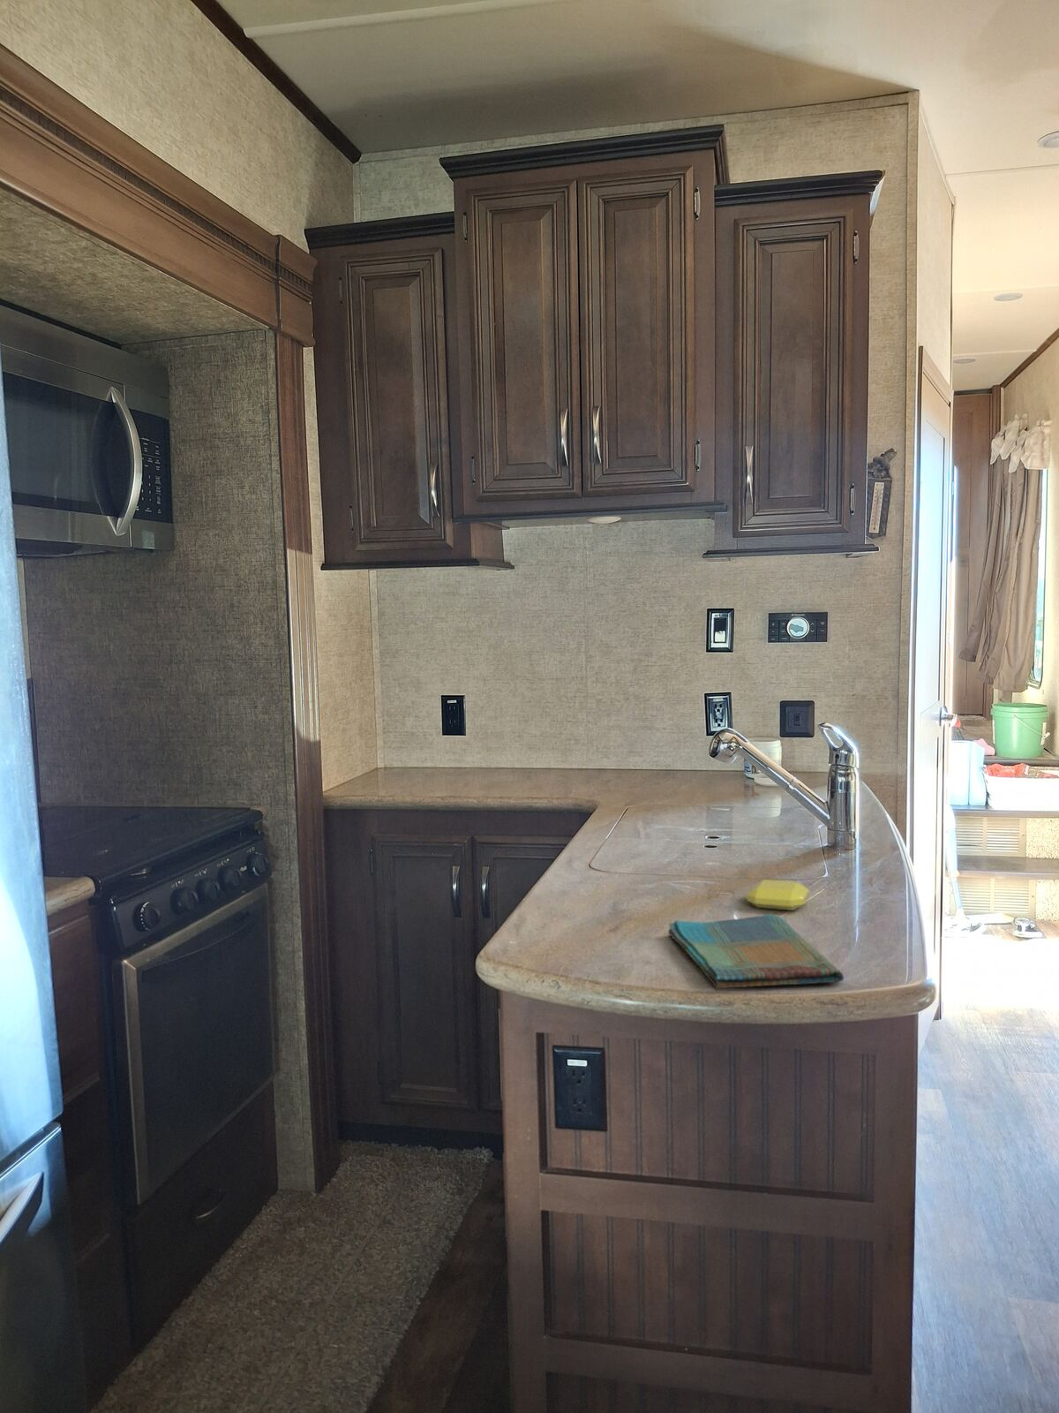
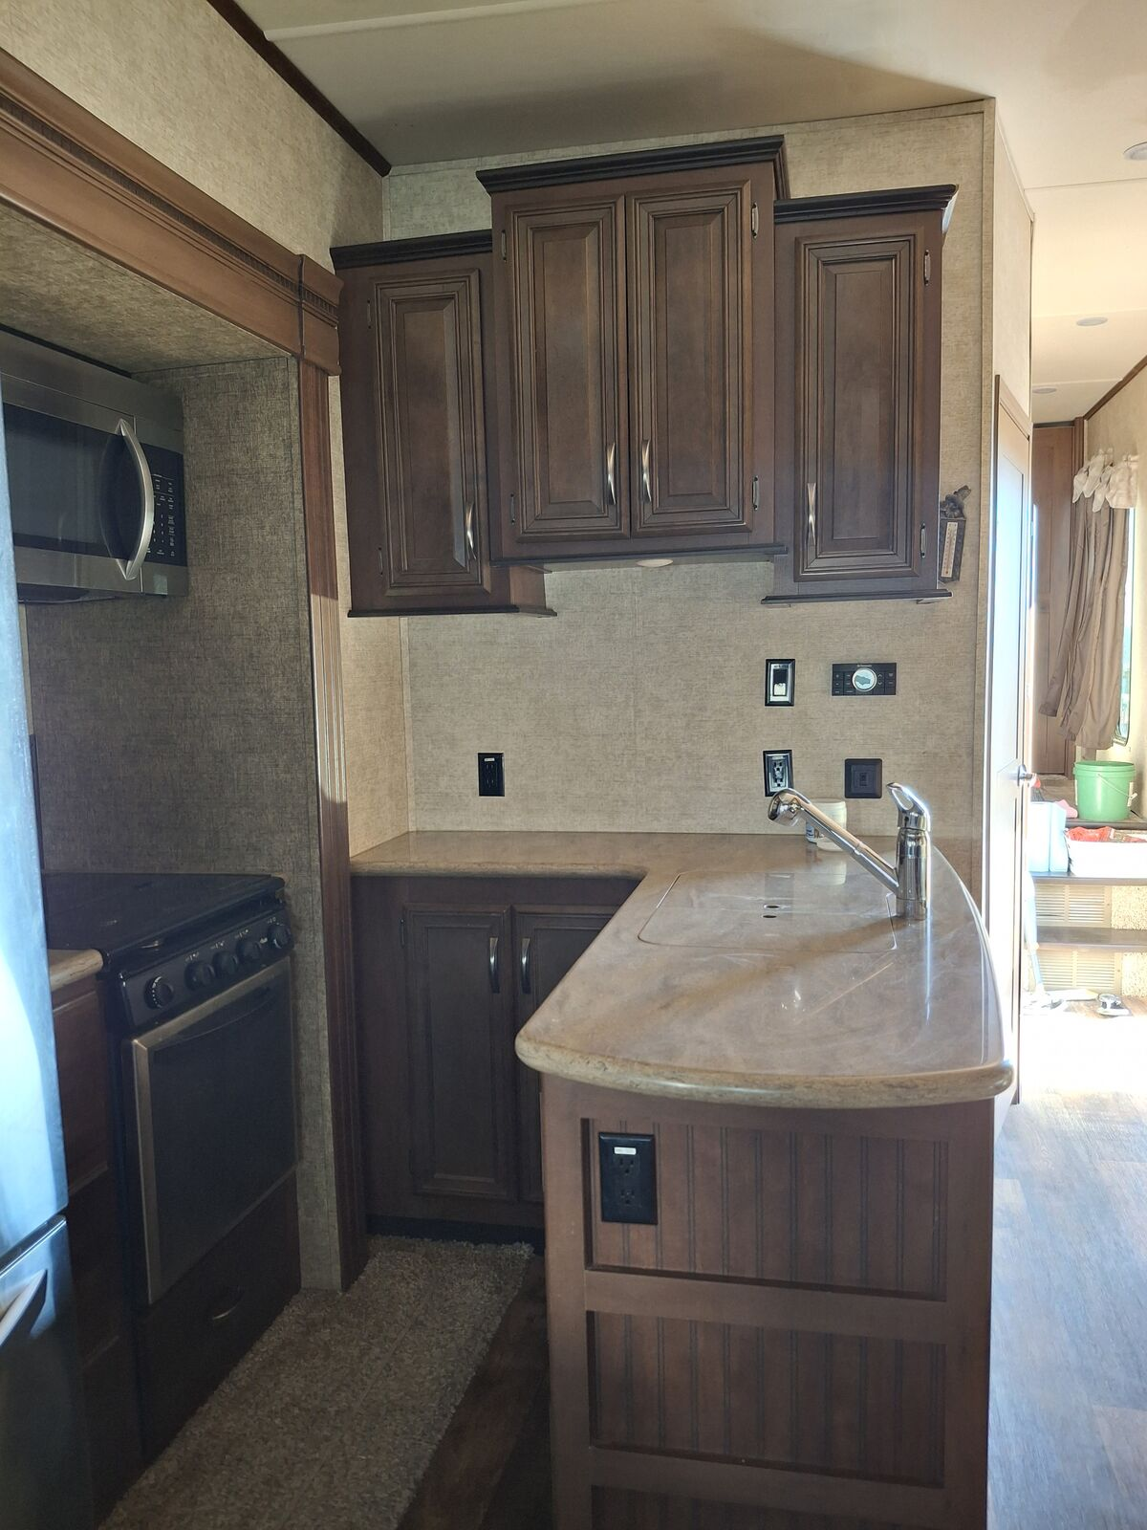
- soap bar (778, 895)
- dish towel (750, 948)
